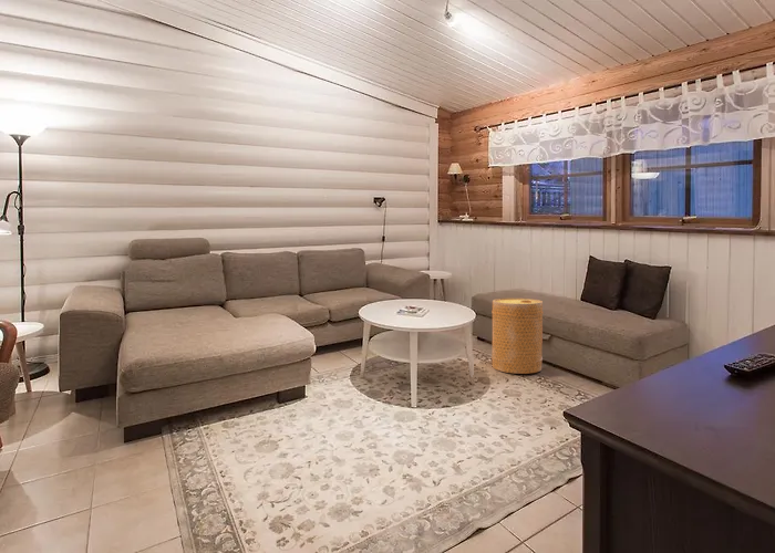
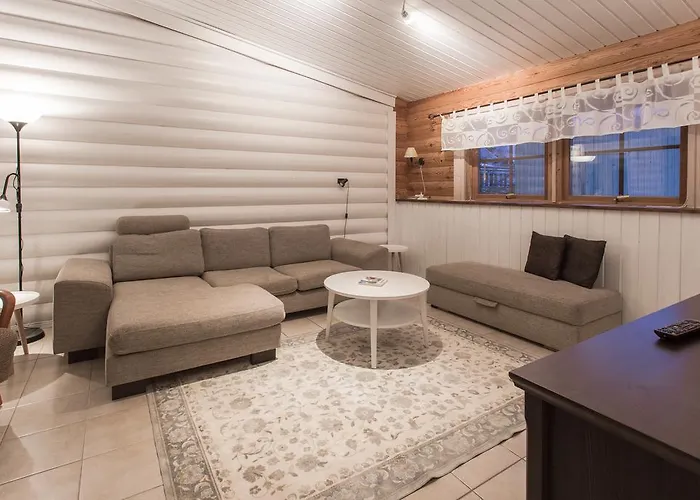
- basket (516, 334)
